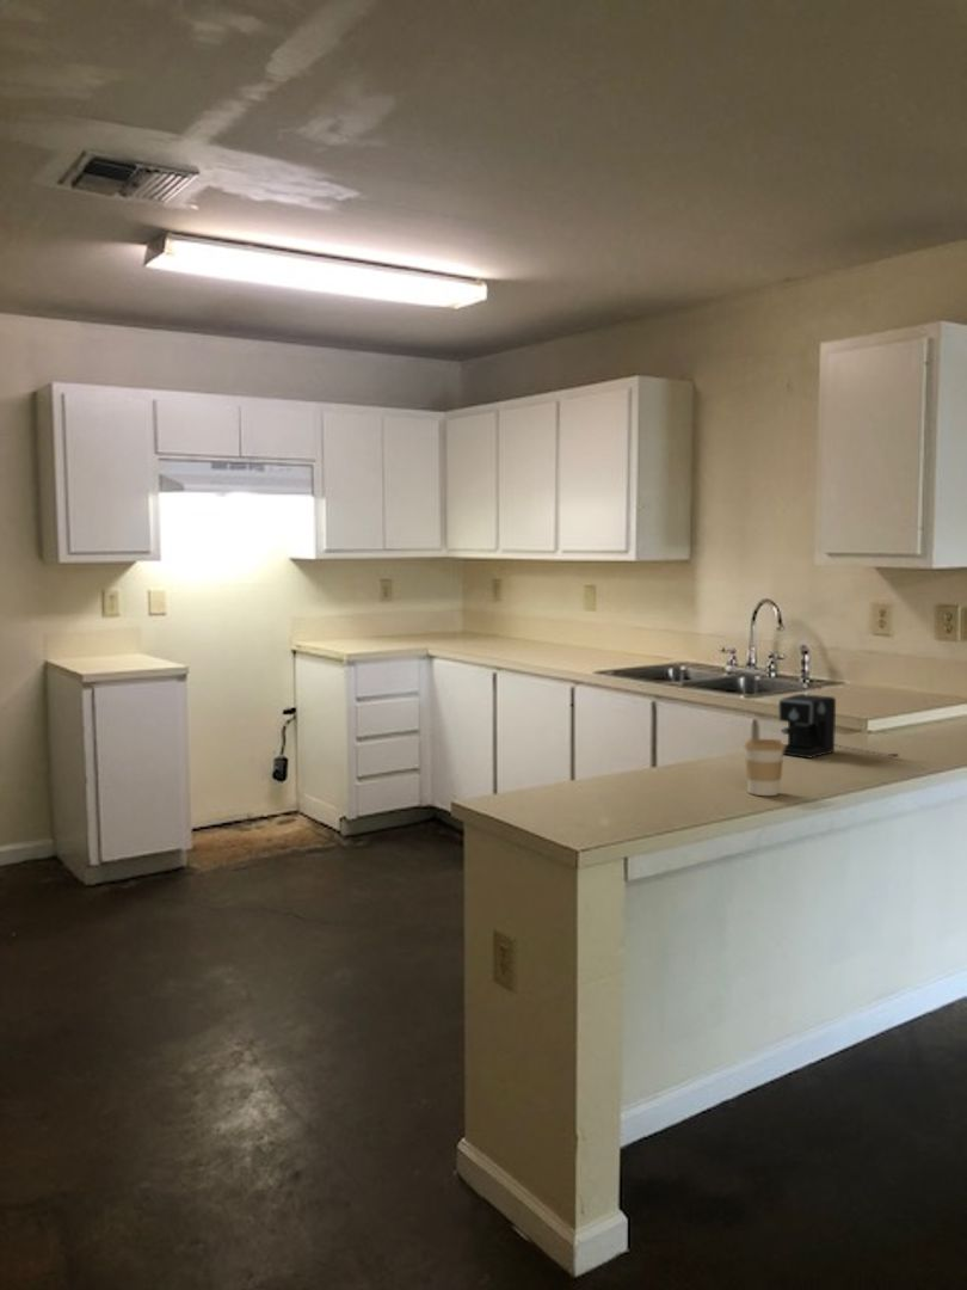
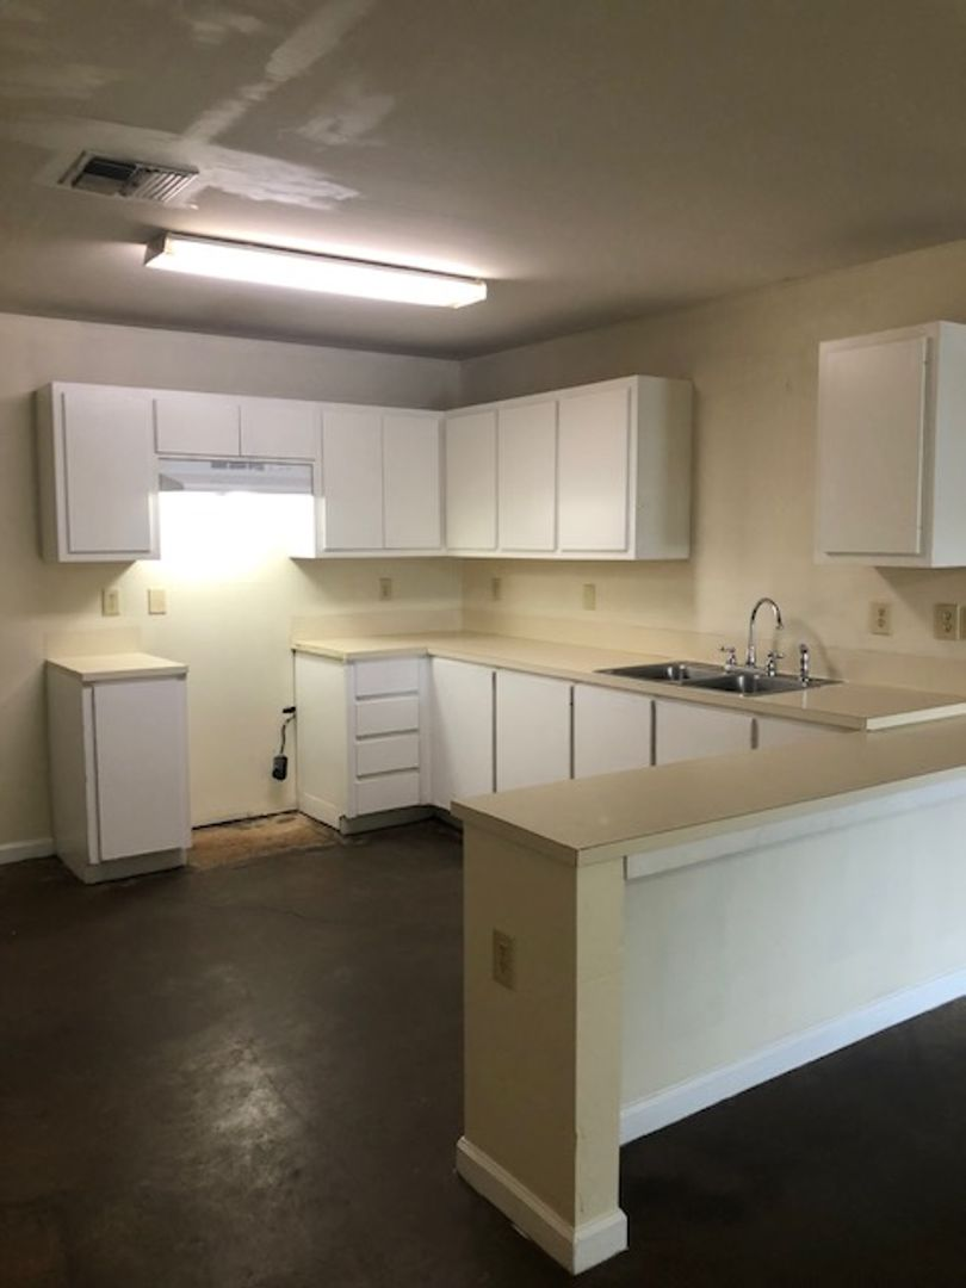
- coffee cup (763, 764)
- coffee maker (833, 727)
